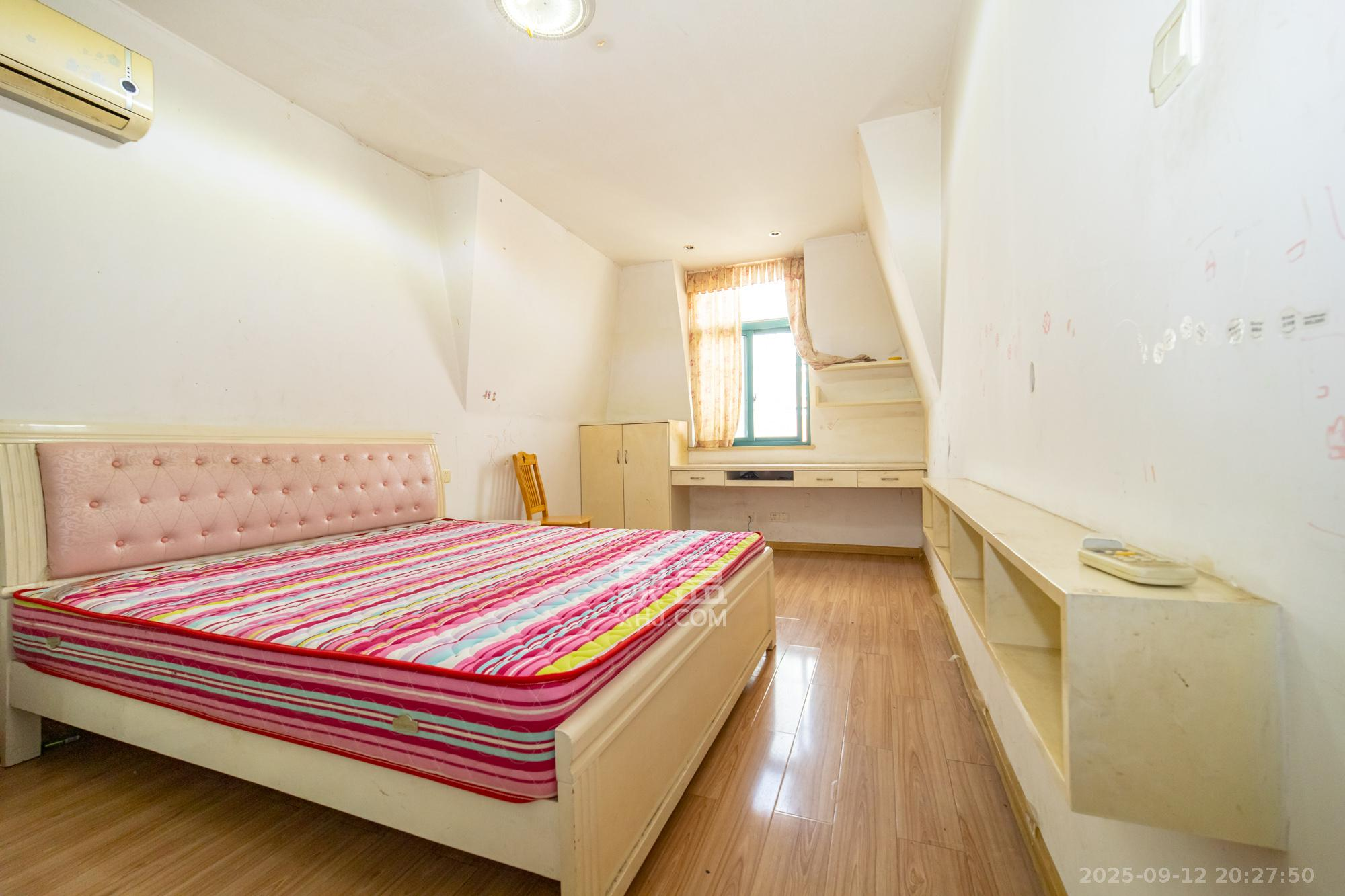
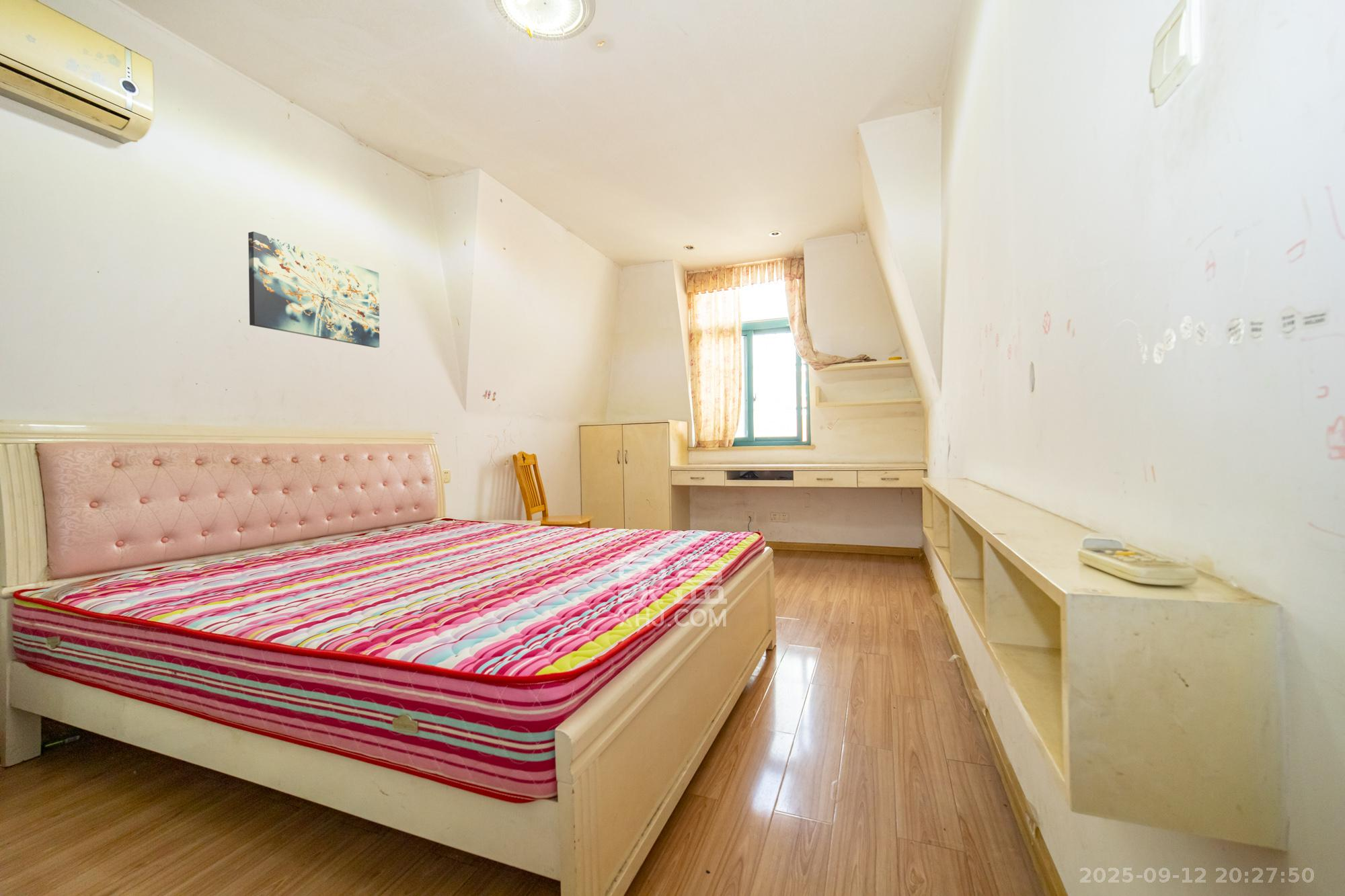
+ wall art (321, 296)
